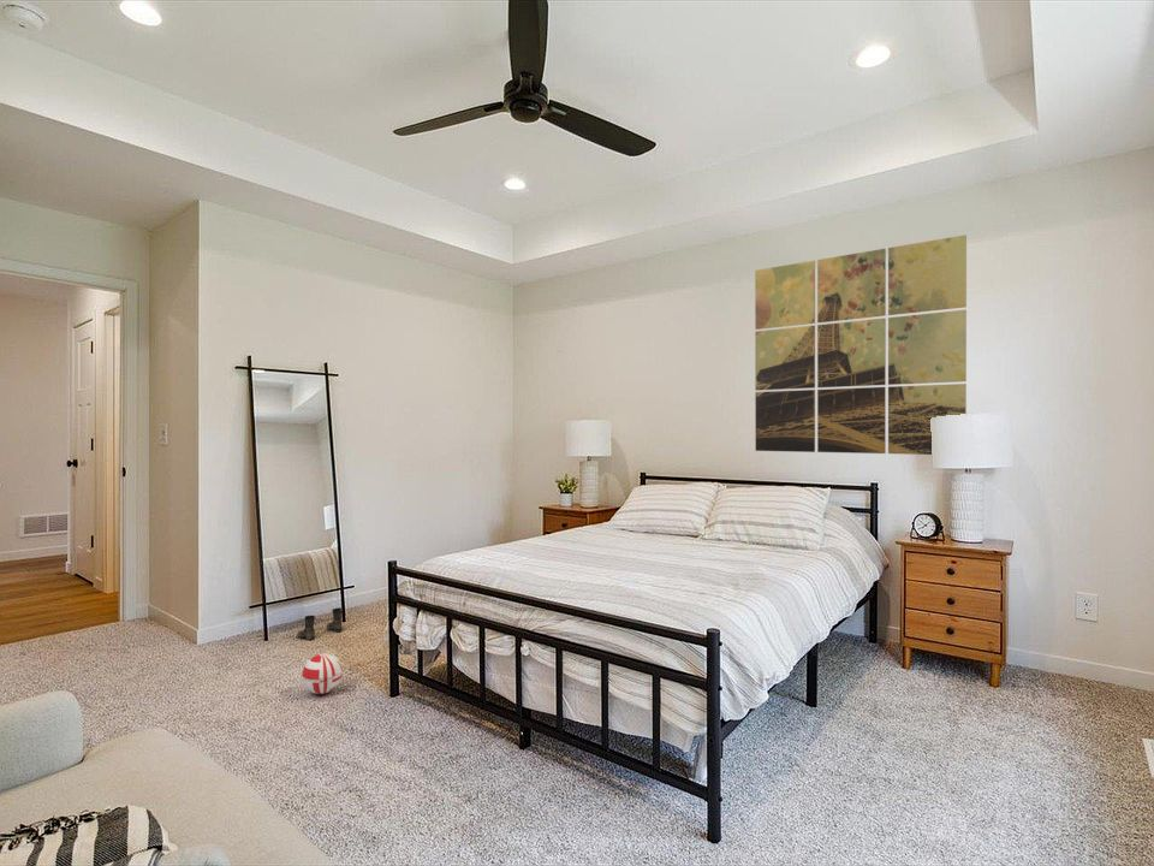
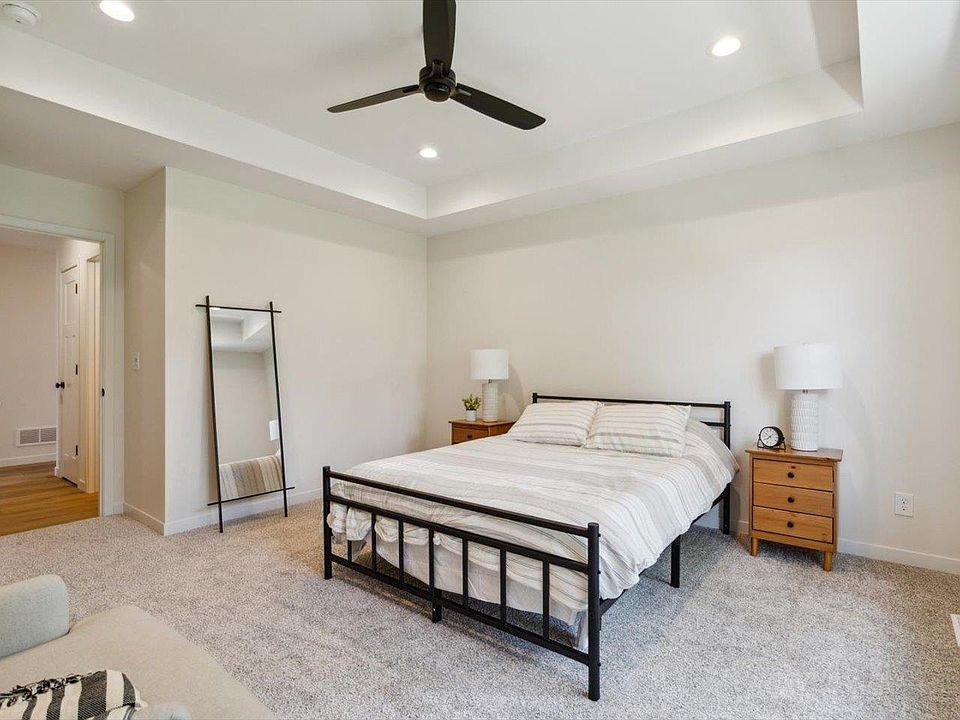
- ball (322, 672)
- boots (314, 618)
- wall art (850, 354)
